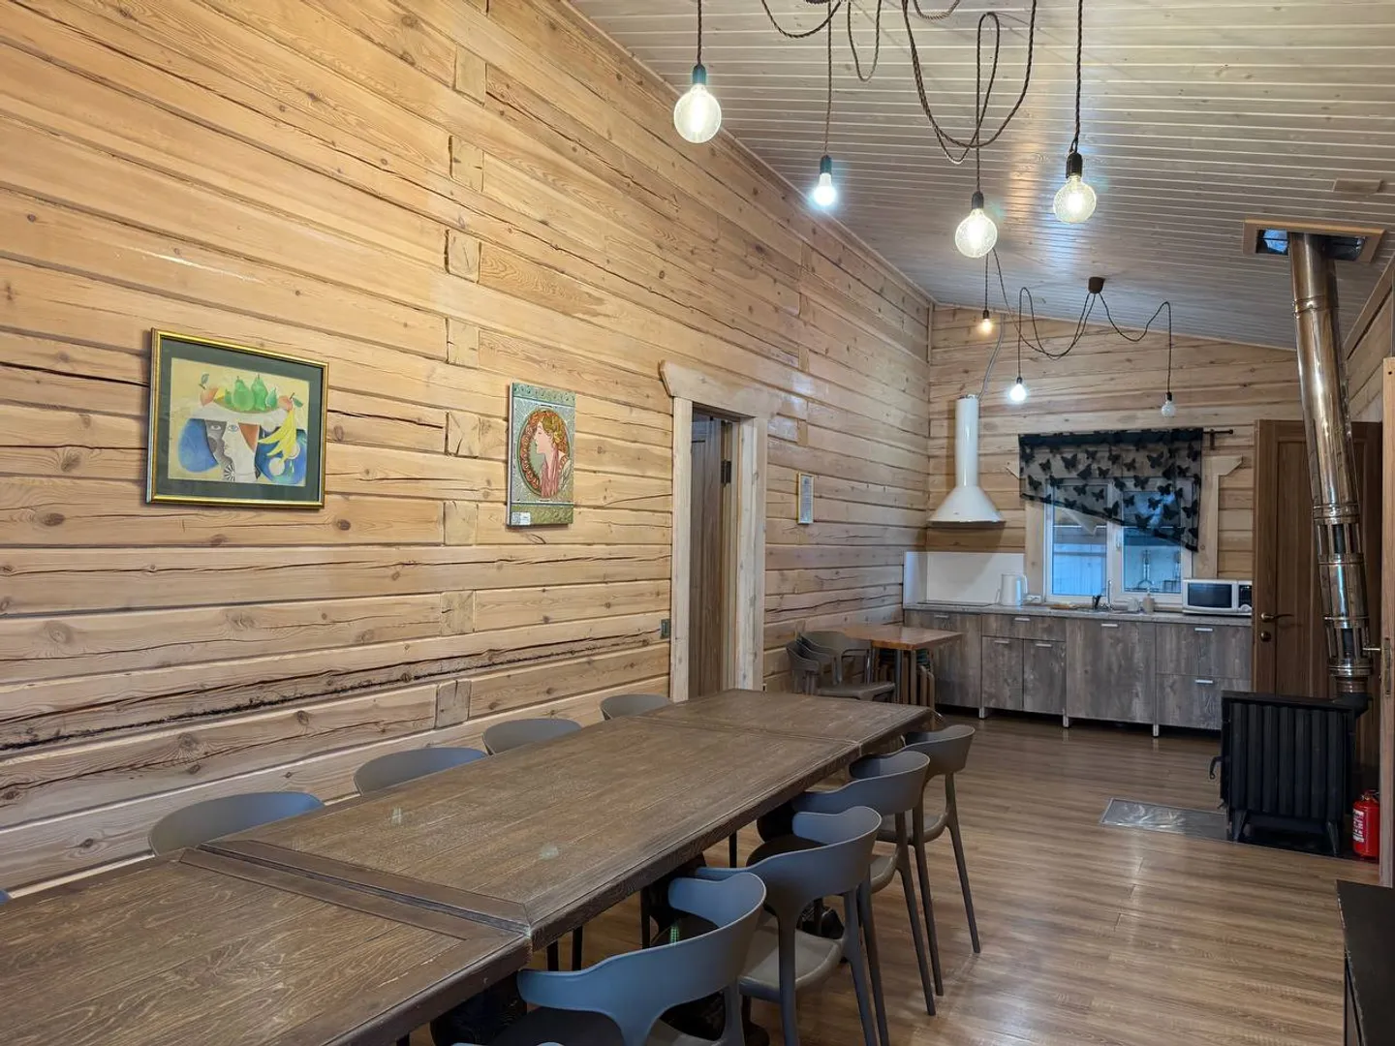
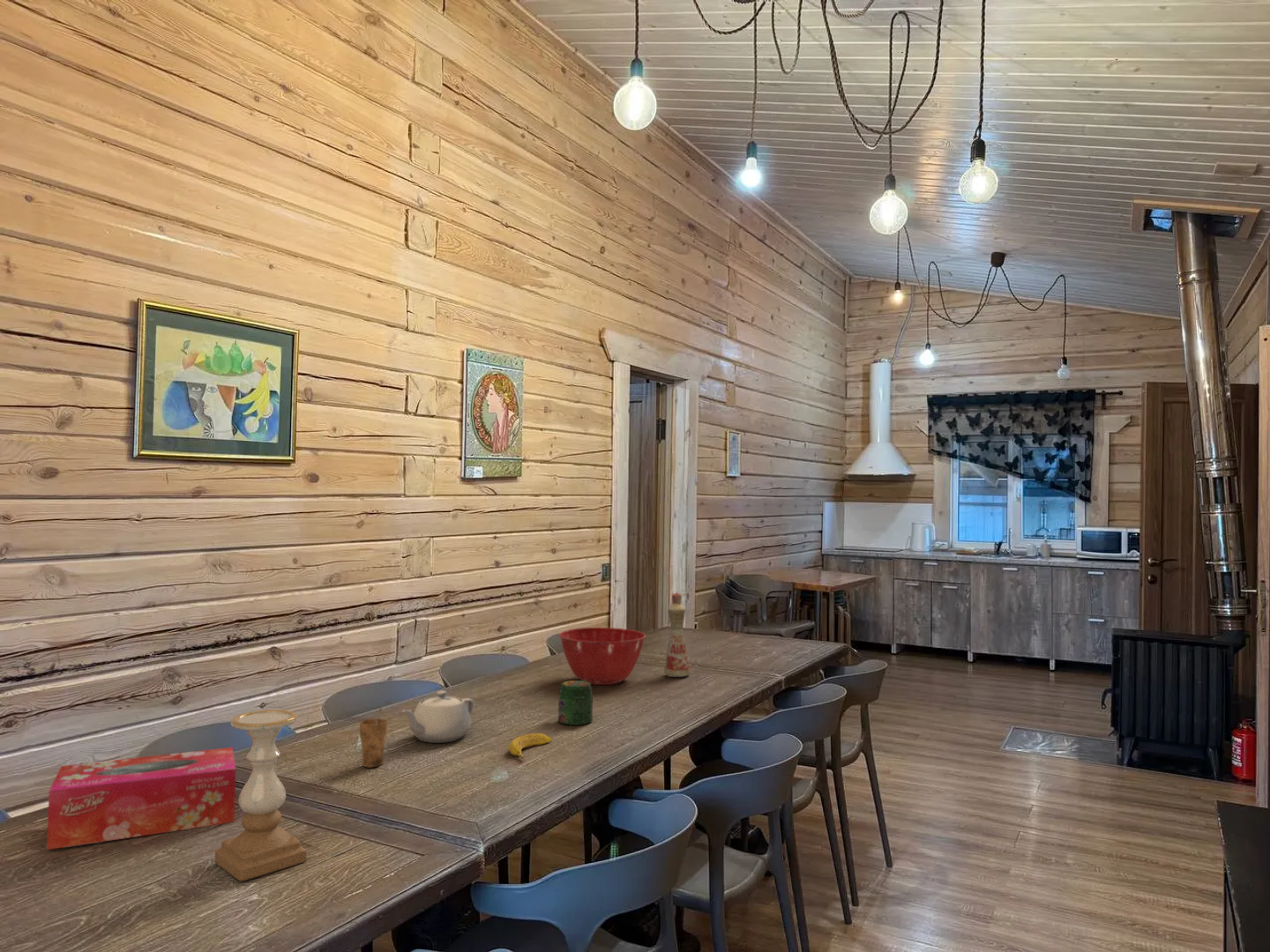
+ bottle (676, 634)
+ banana (530, 745)
+ cup (373, 737)
+ mixing bowl (601, 657)
+ tissue box (147, 793)
+ teapot (440, 715)
+ jar (575, 702)
+ candle holder (262, 788)
